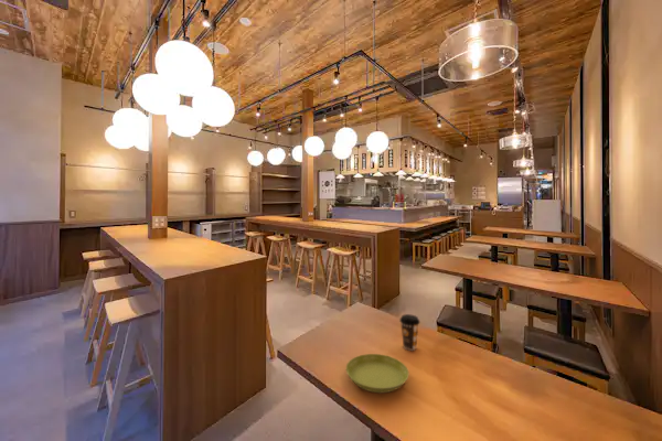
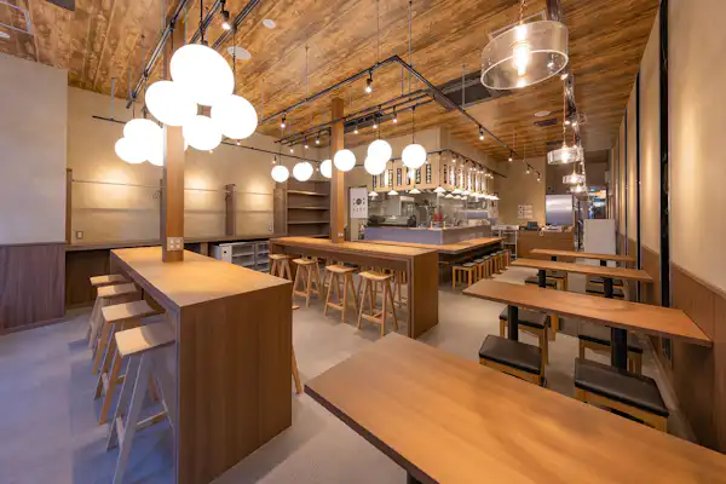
- coffee cup (409, 332)
- saucer (376, 373)
